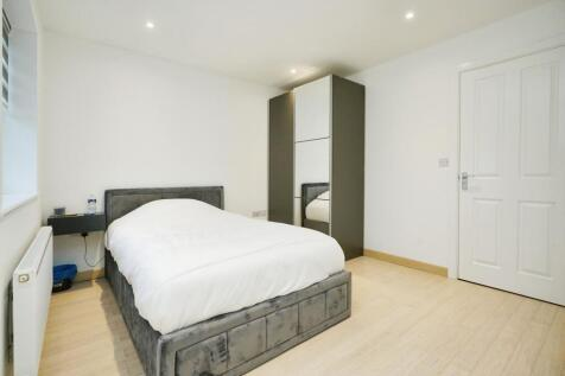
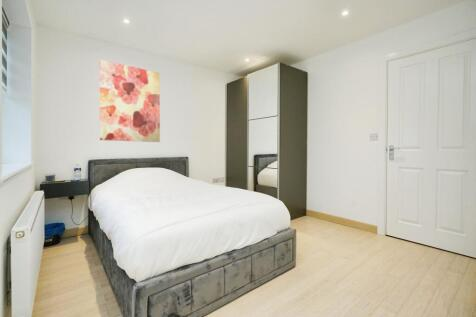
+ wall art (131, 104)
